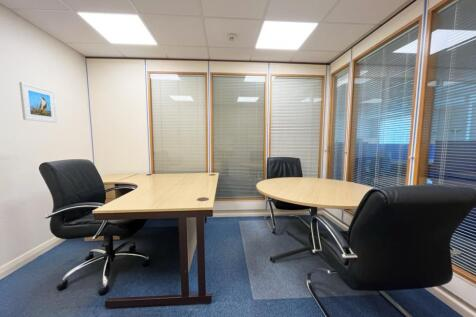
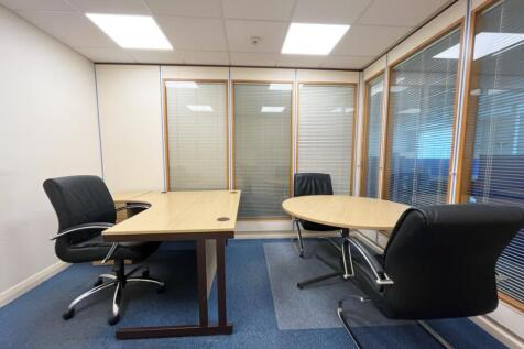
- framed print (40, 104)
